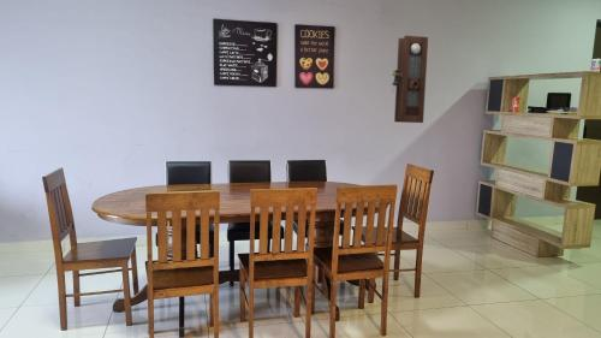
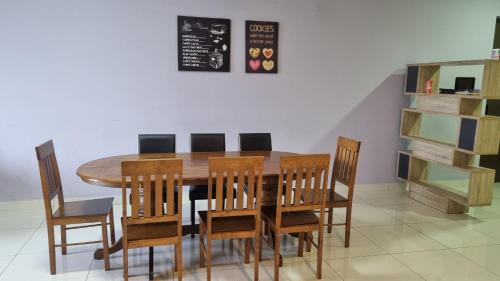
- pendulum clock (407, 79)
